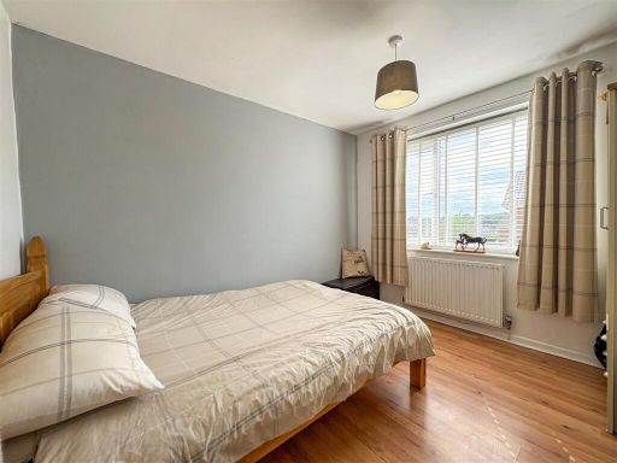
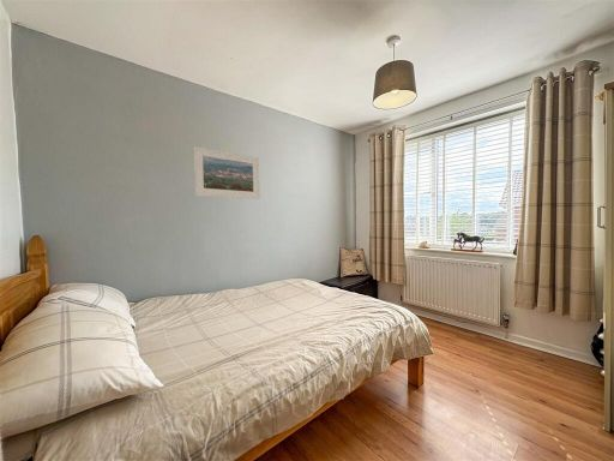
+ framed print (229, 174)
